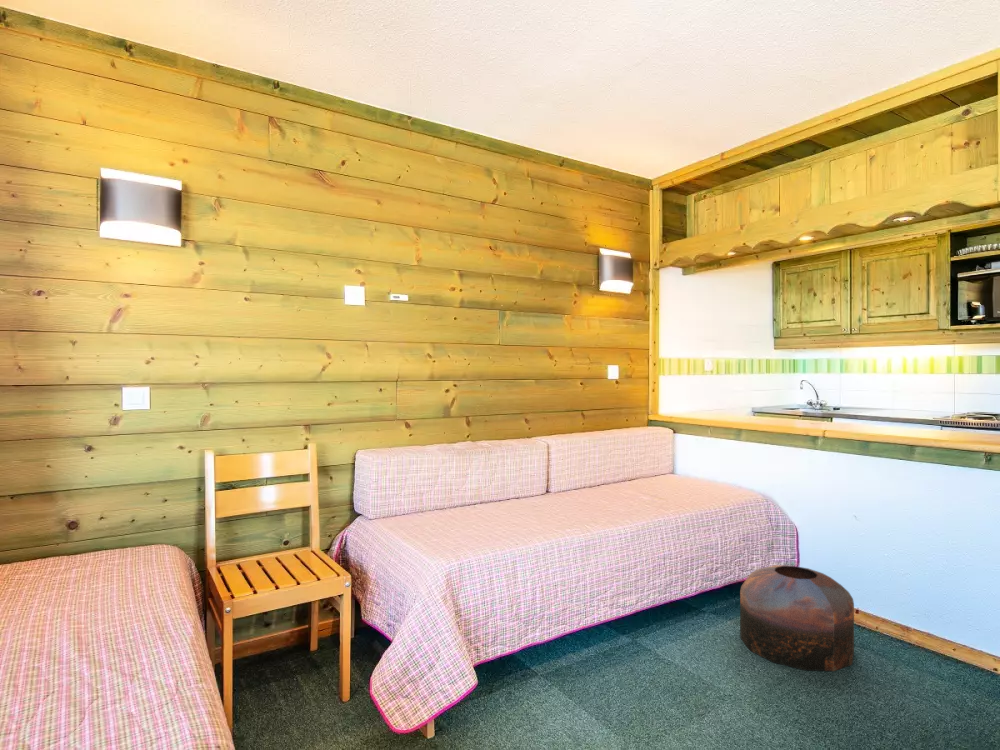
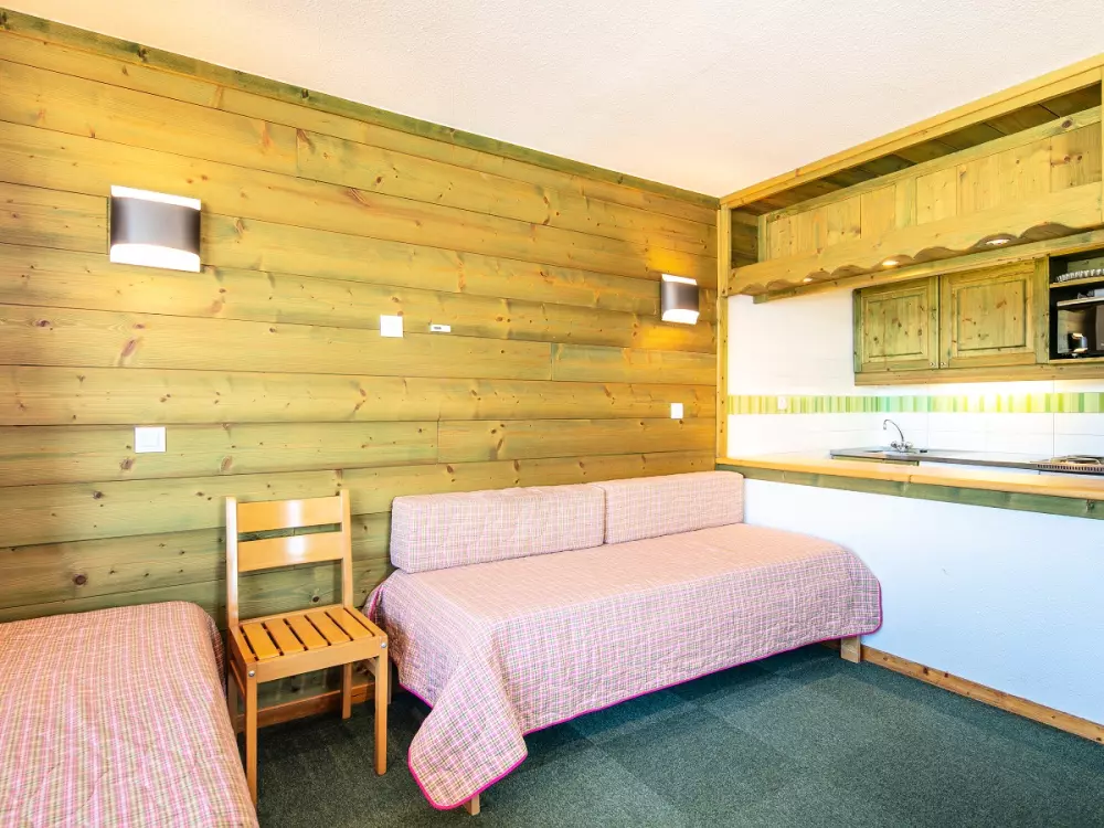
- pouf (795, 608)
